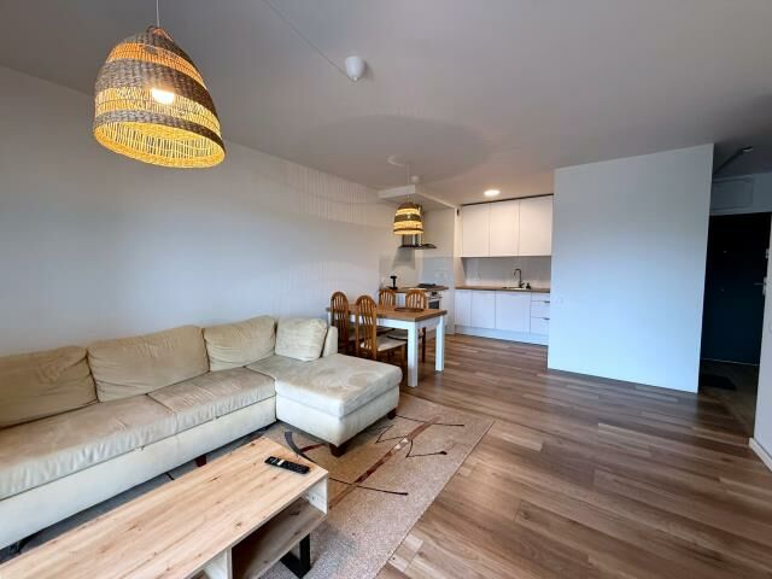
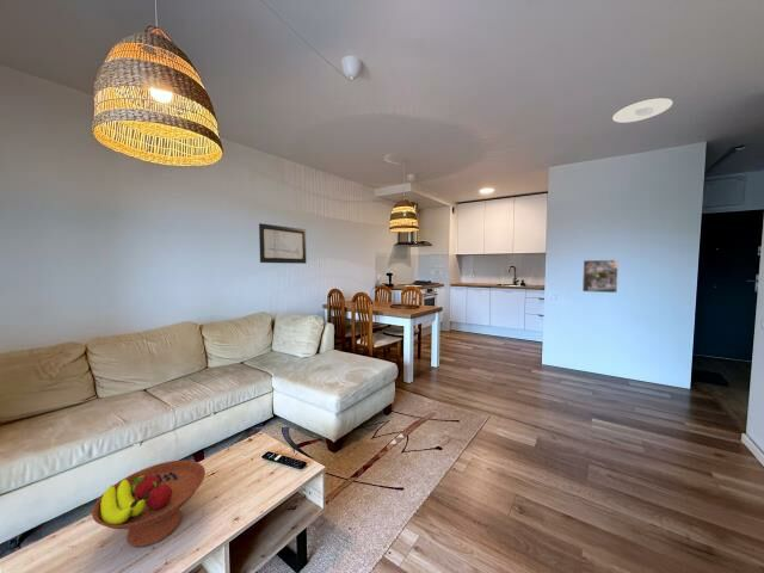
+ recessed light (641, 109)
+ wall art (284, 245)
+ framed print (599, 276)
+ fruit bowl (154, 500)
